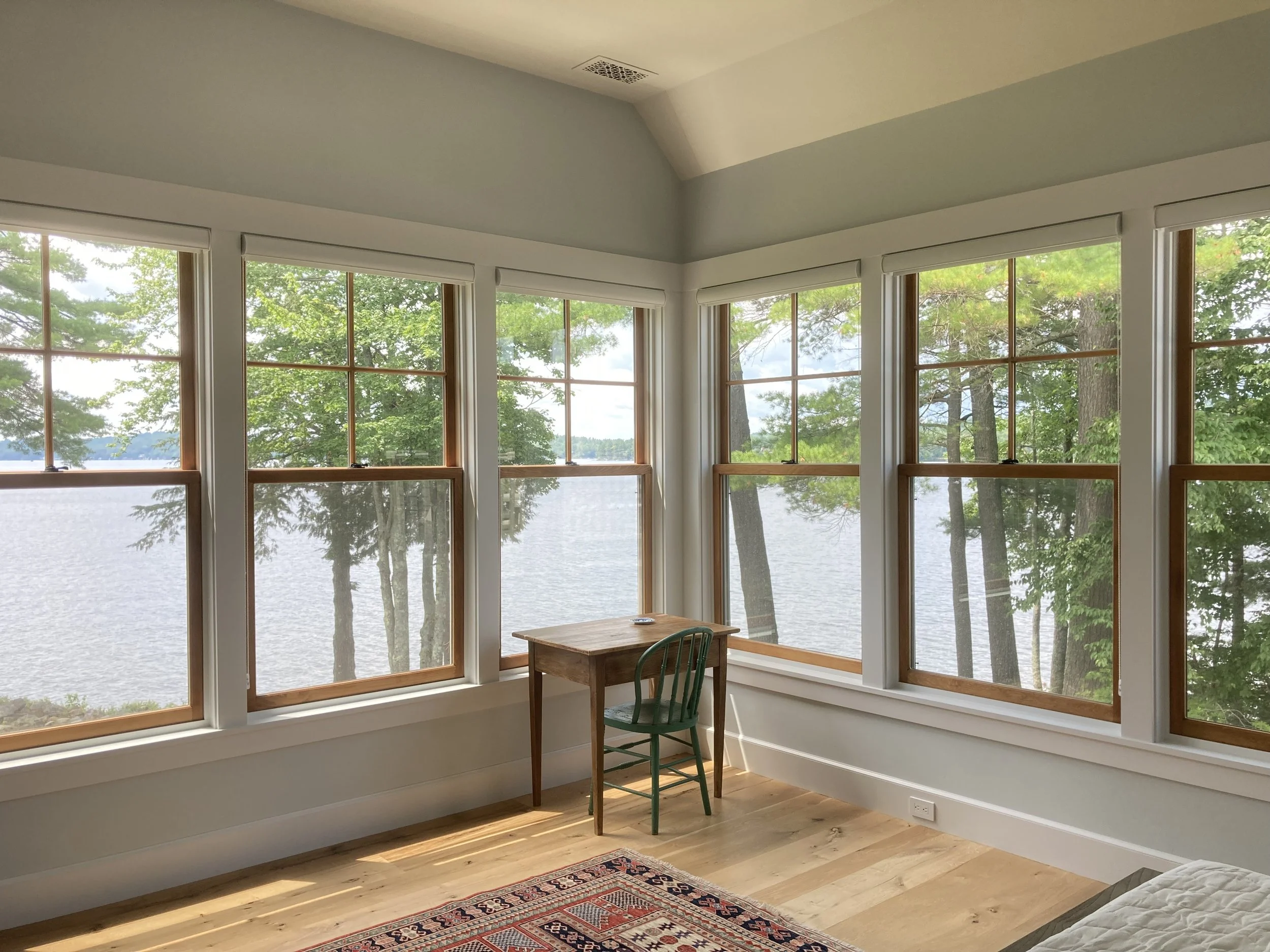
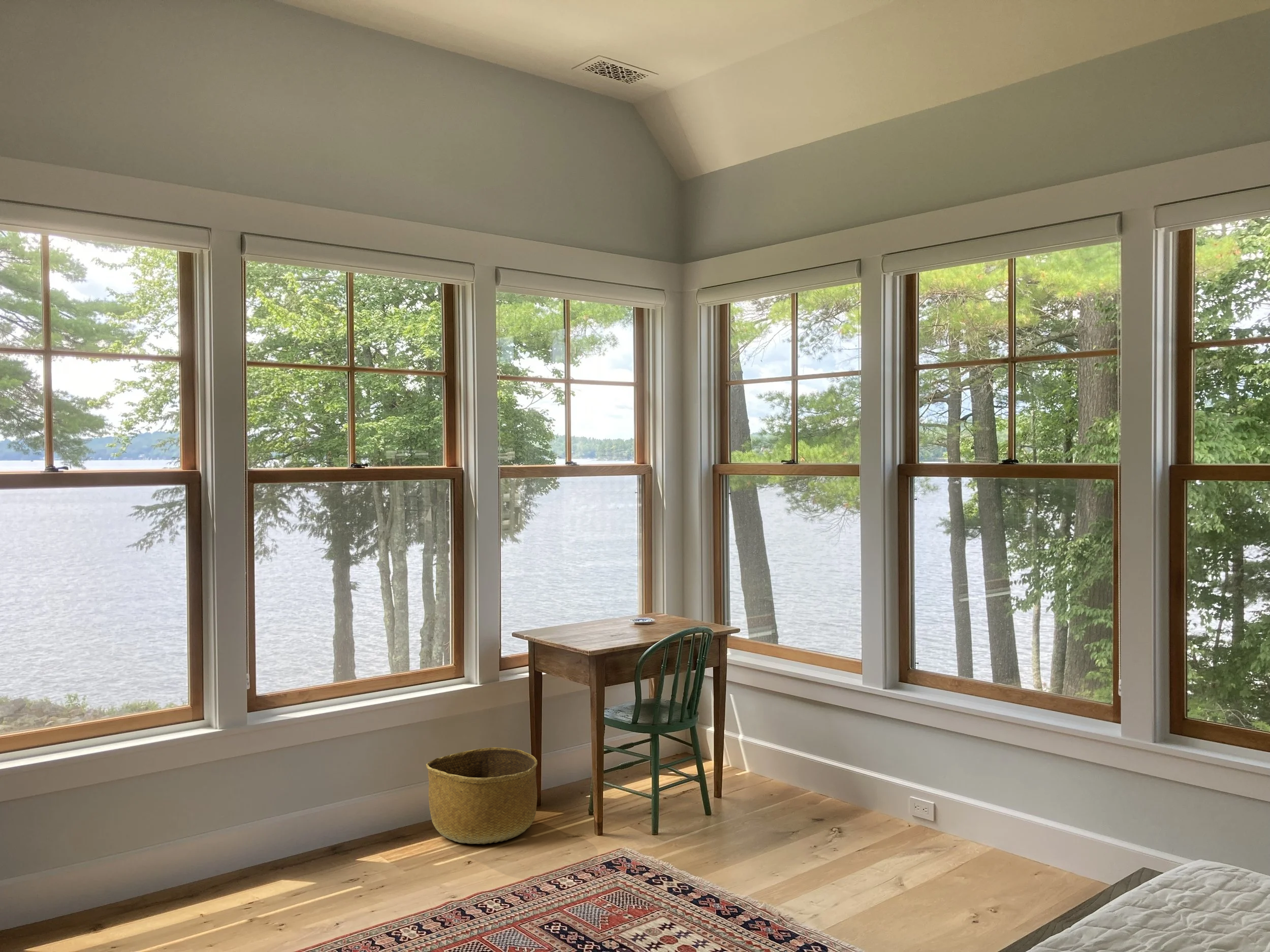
+ basket (485, 794)
